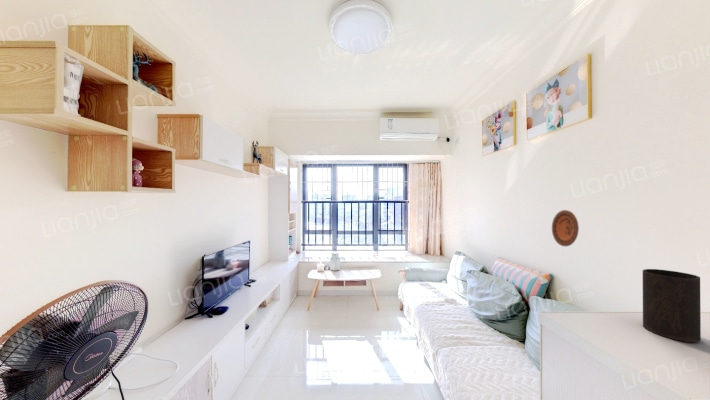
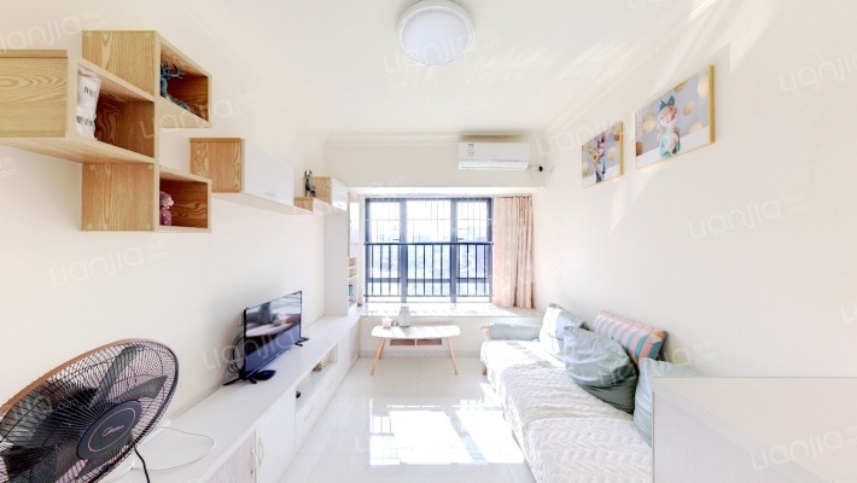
- decorative plate (565, 228)
- cup (670, 302)
